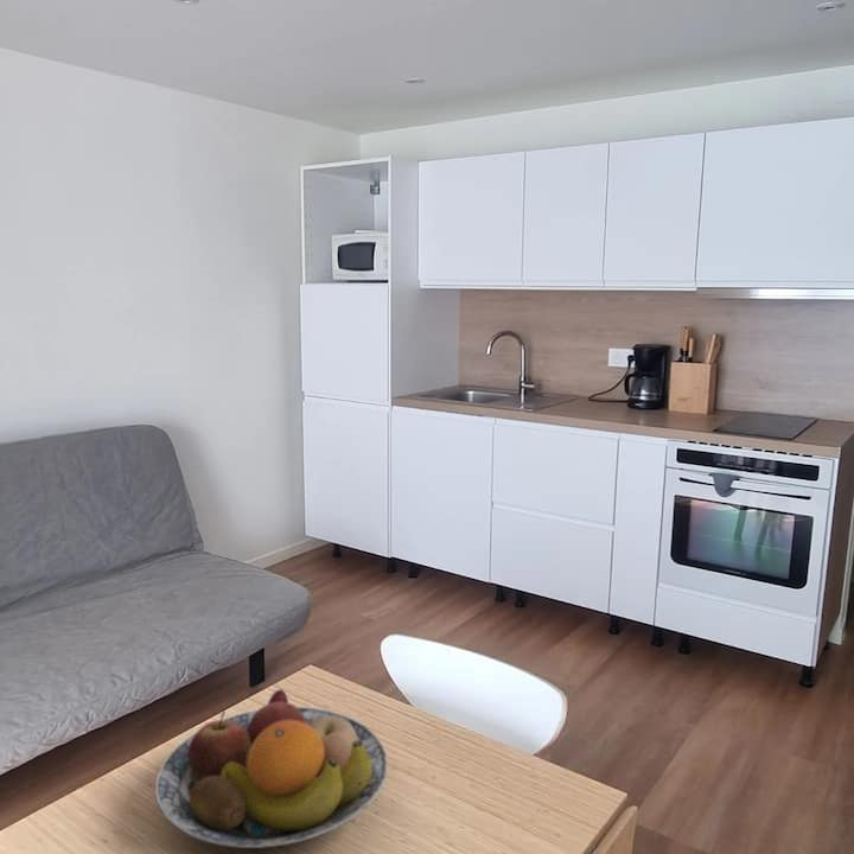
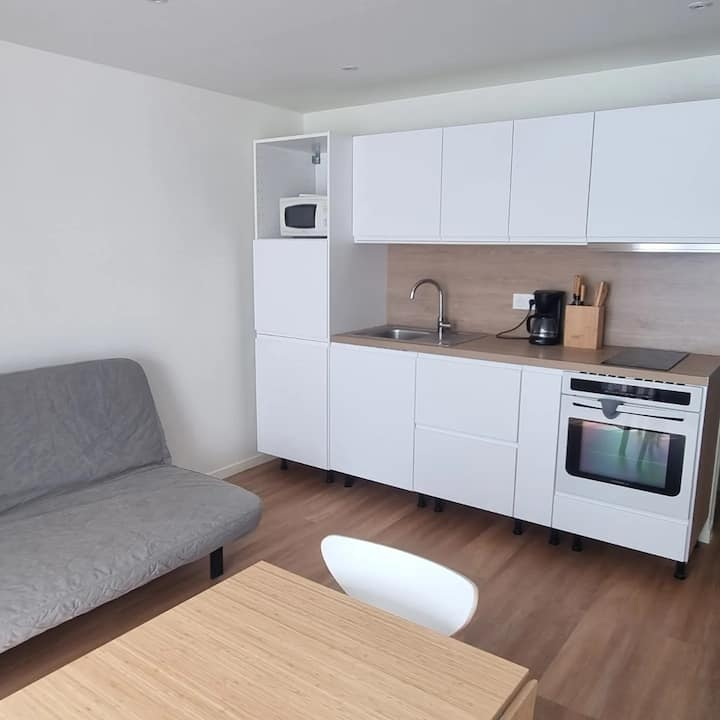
- fruit bowl (274, 757)
